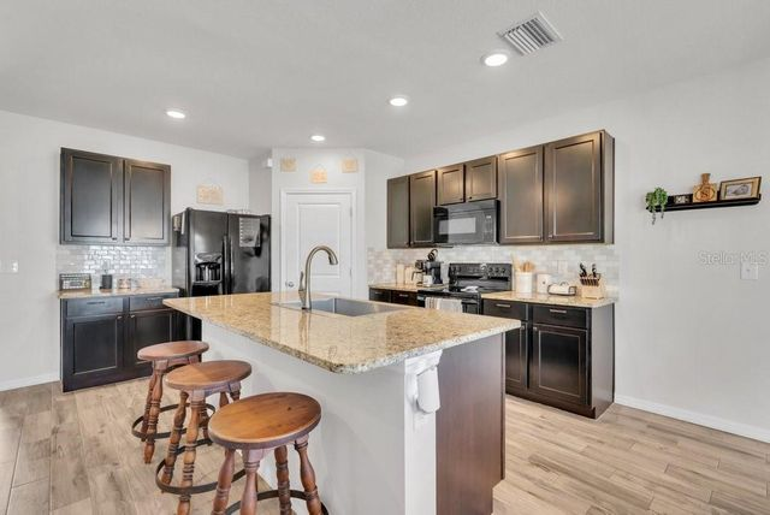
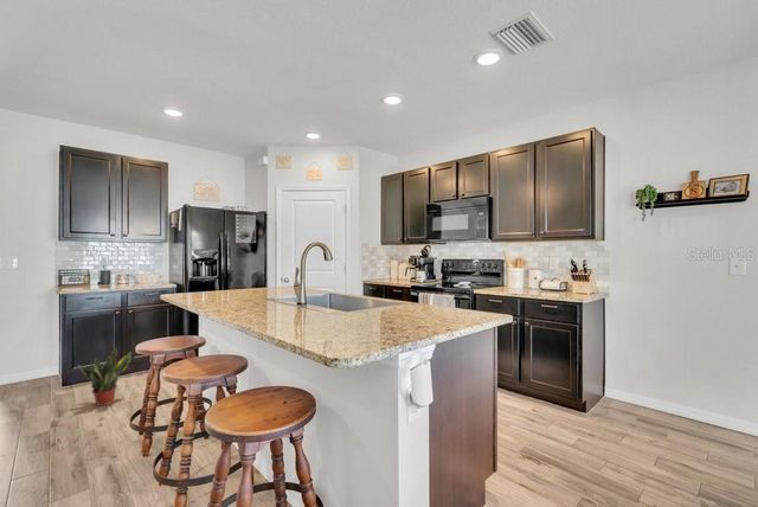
+ potted plant (107, 374)
